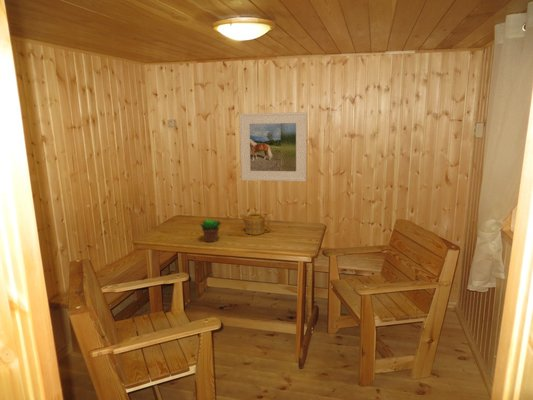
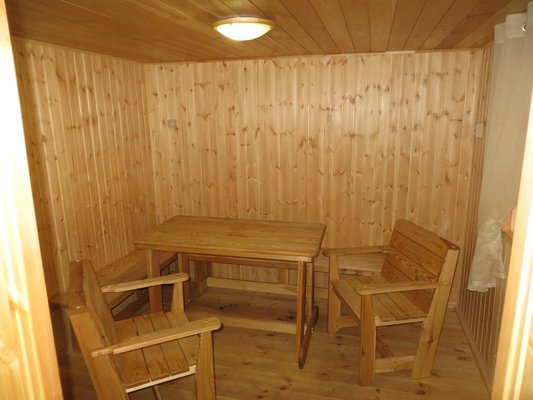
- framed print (272, 147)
- teapot (254, 223)
- succulent plant (211, 229)
